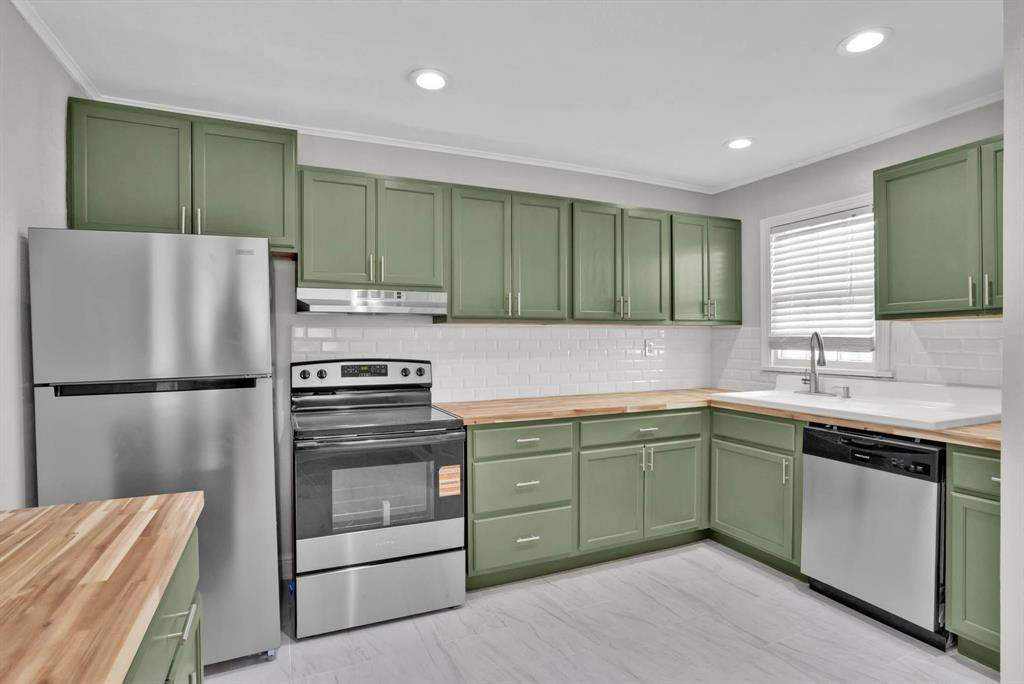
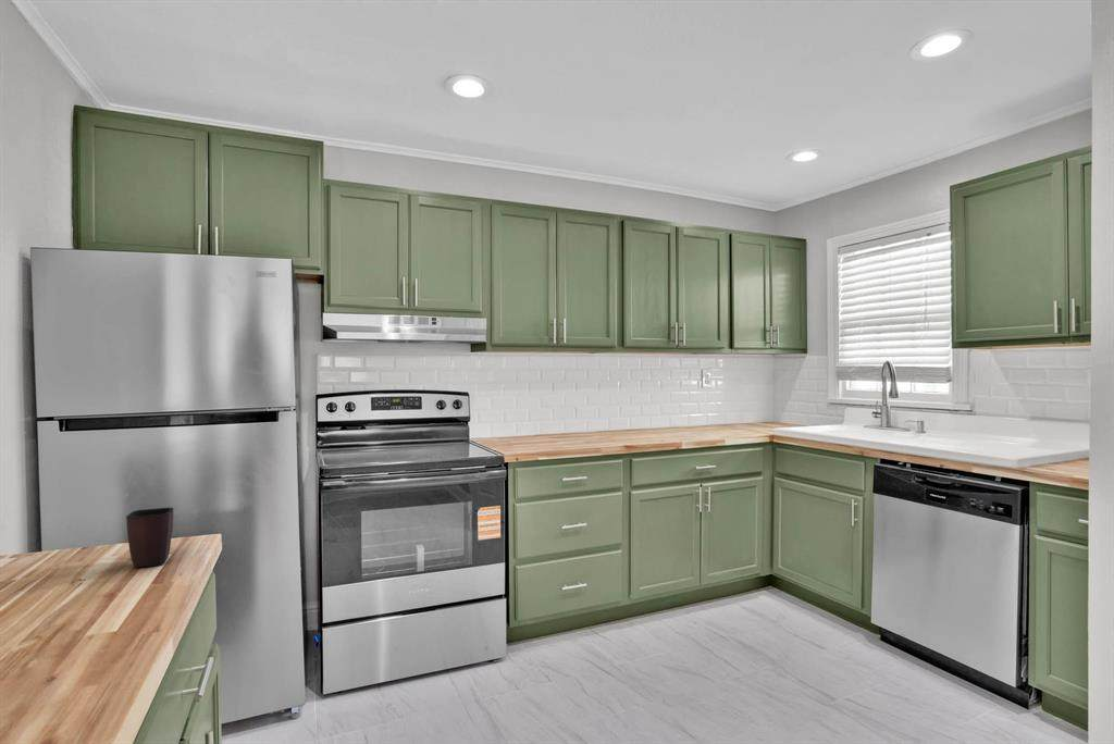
+ mug (149, 535)
